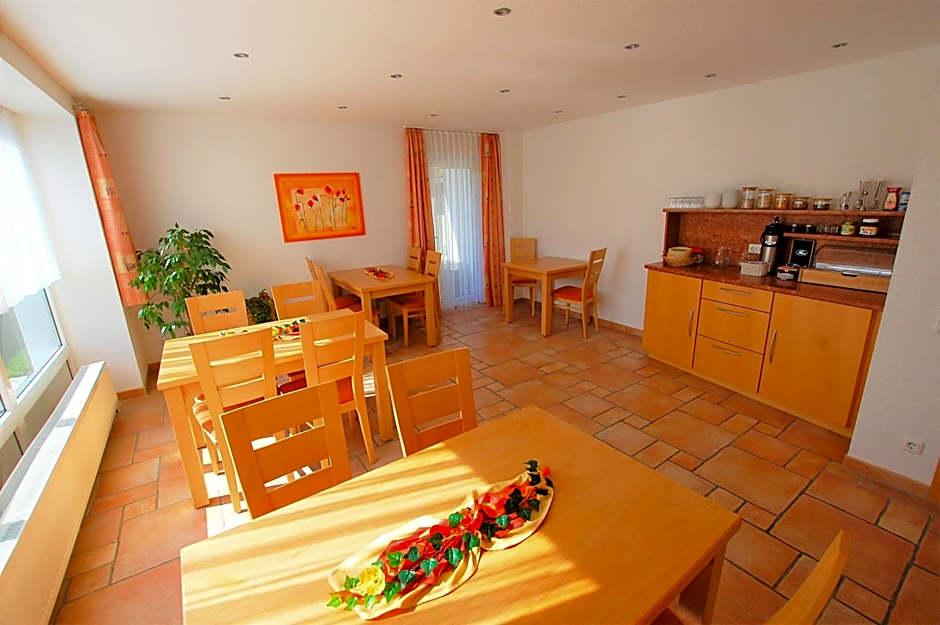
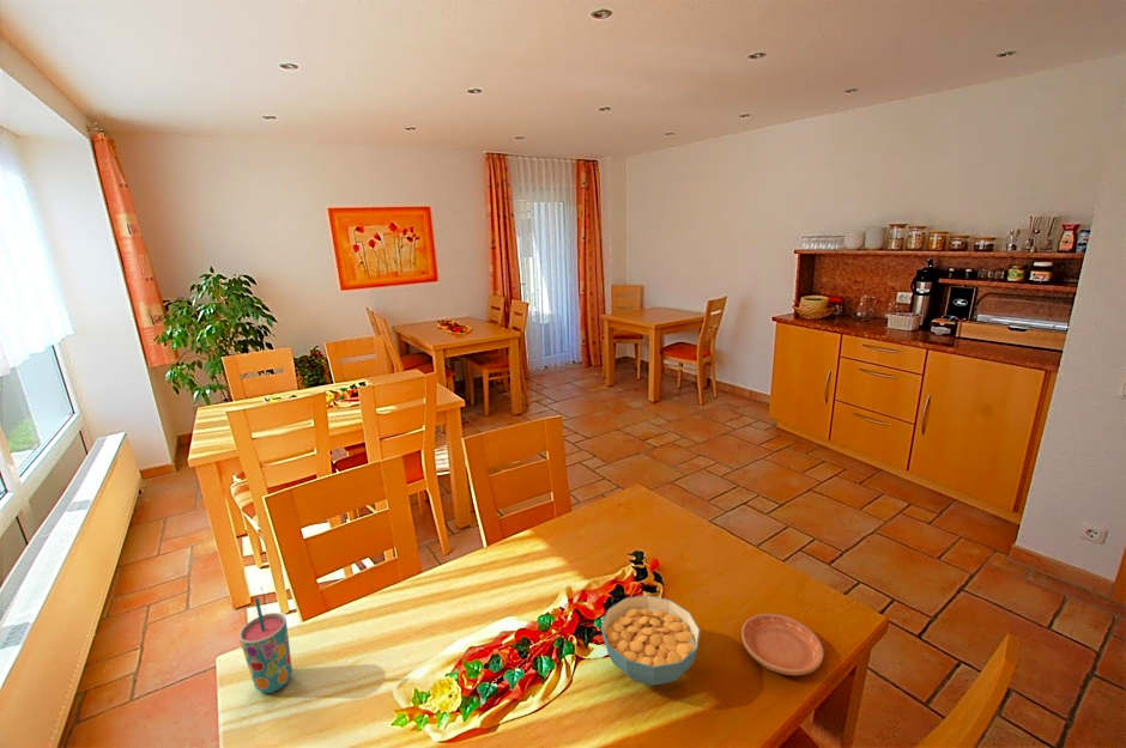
+ saucer (780, 645)
+ cereal bowl (649, 647)
+ cup (266, 640)
